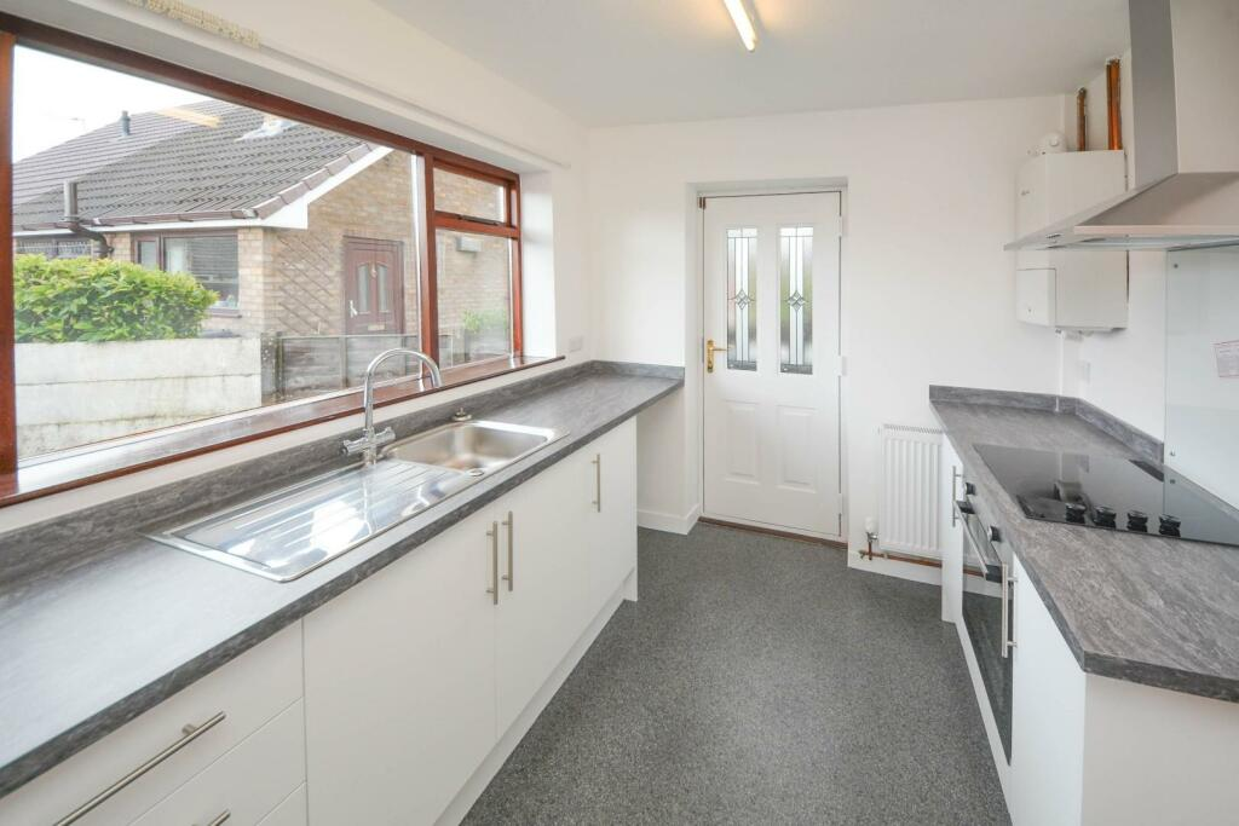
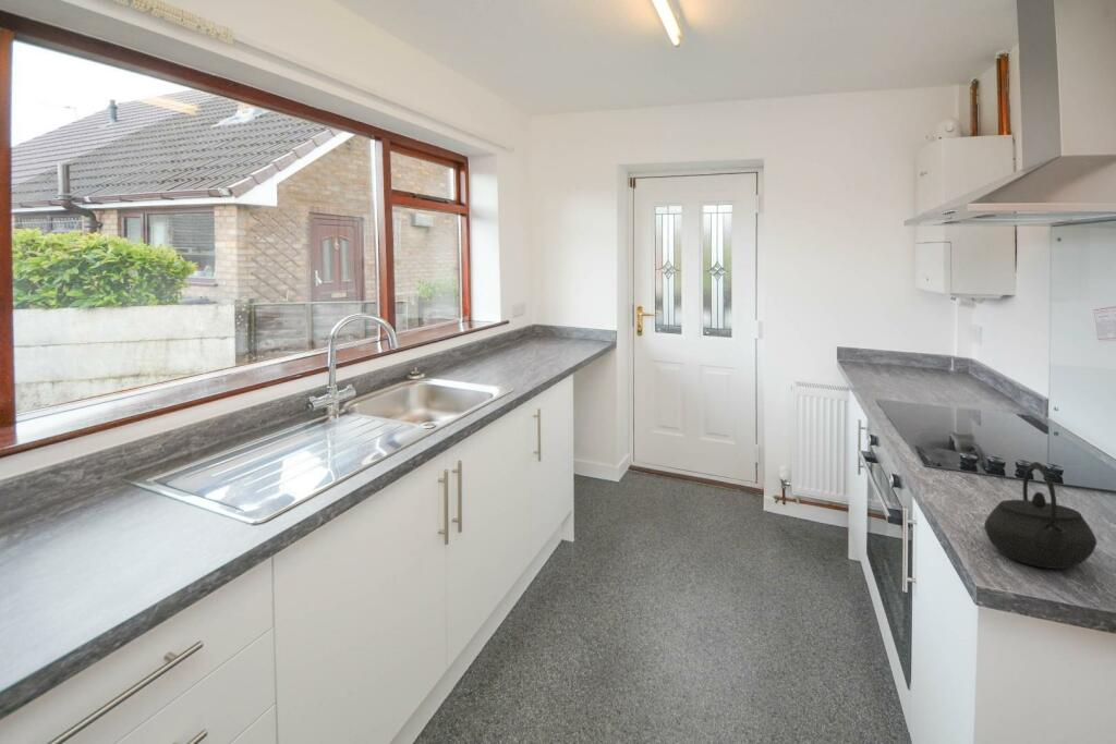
+ kettle (1040, 513)
